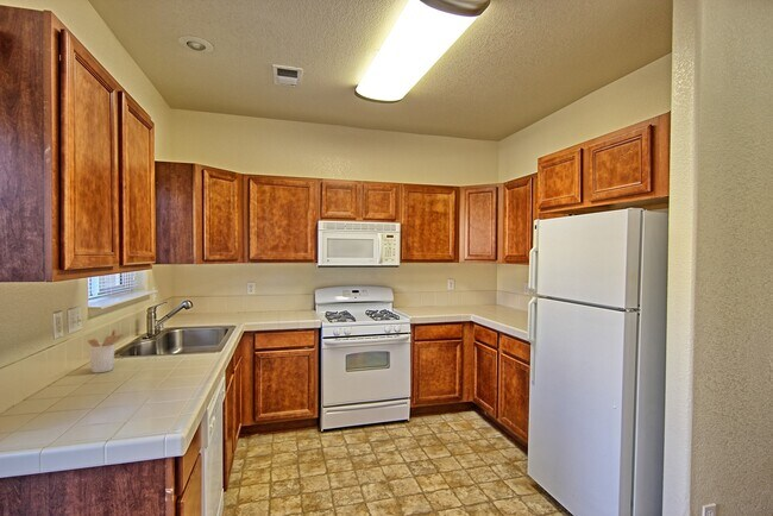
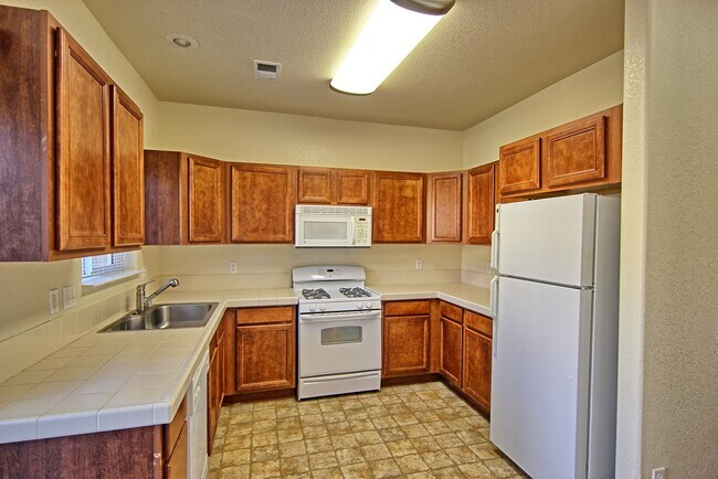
- utensil holder (106, 351)
